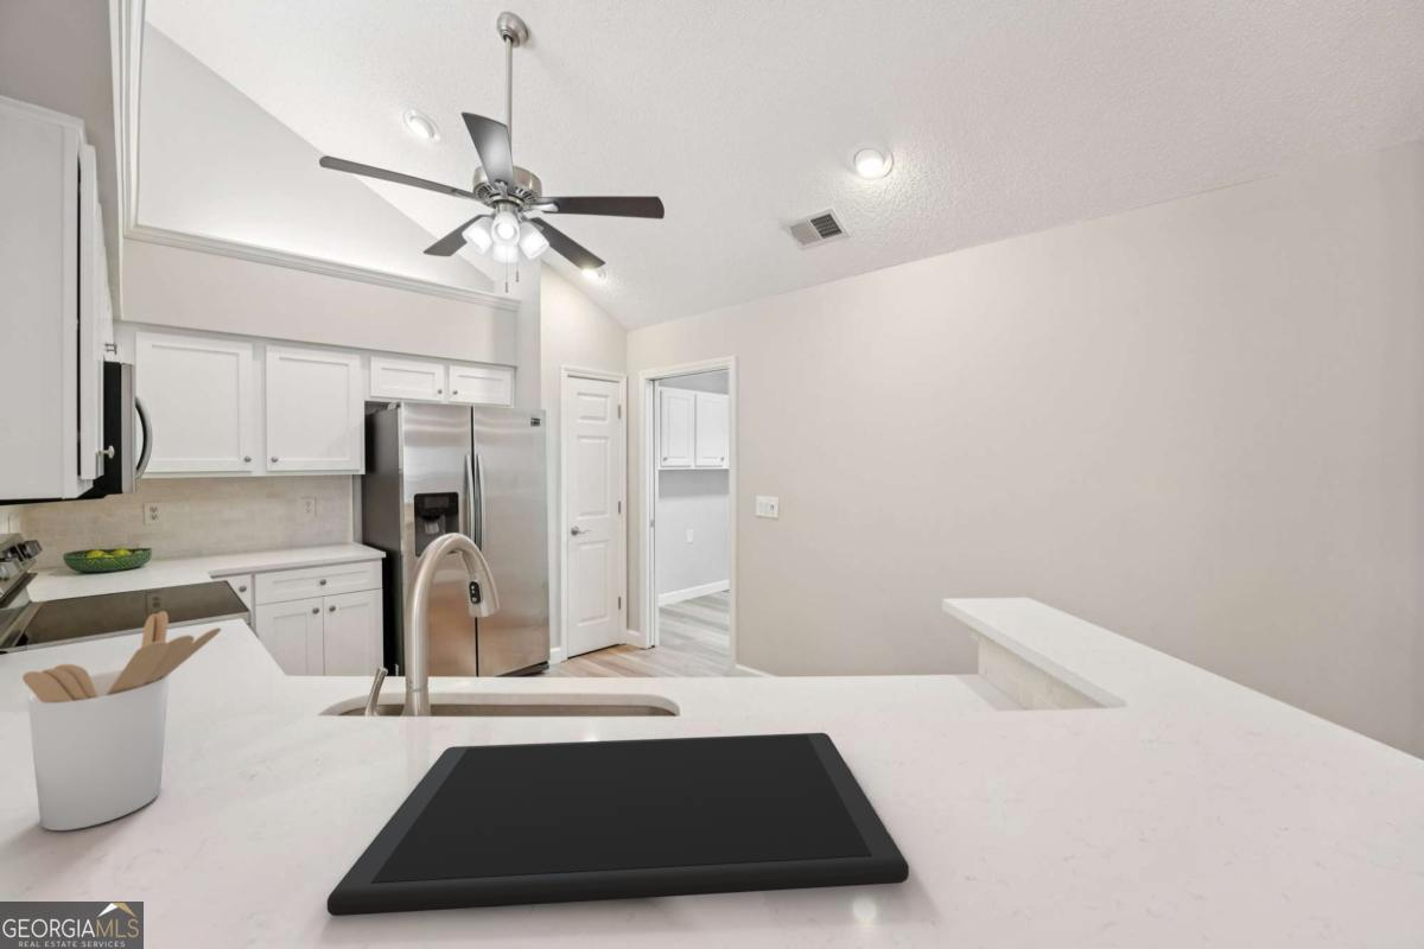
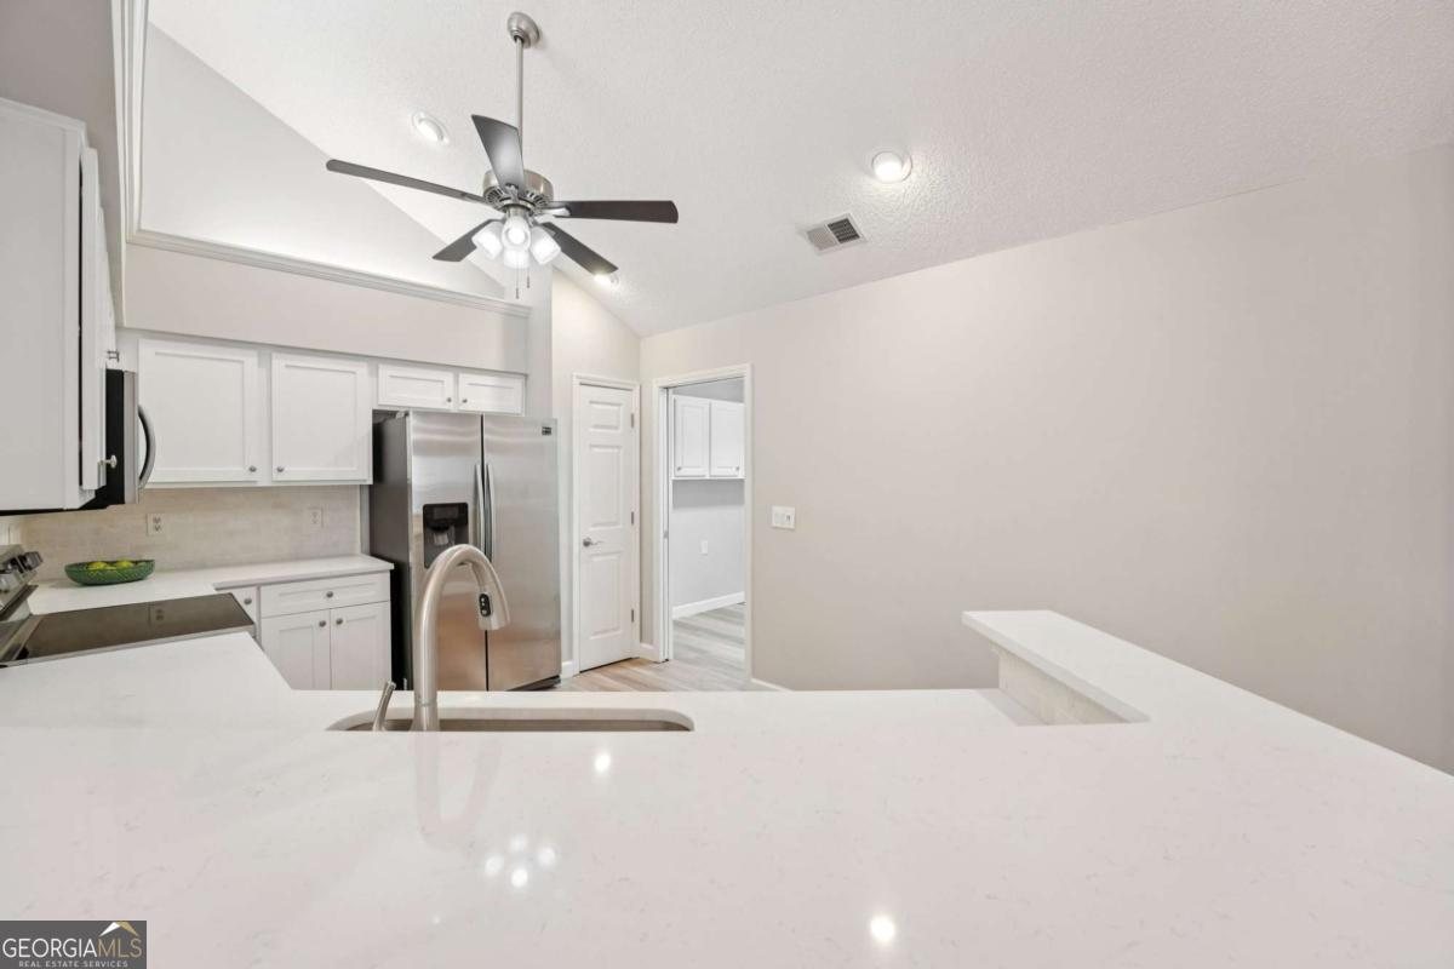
- utensil holder (127, 715)
- cutting board (636, 802)
